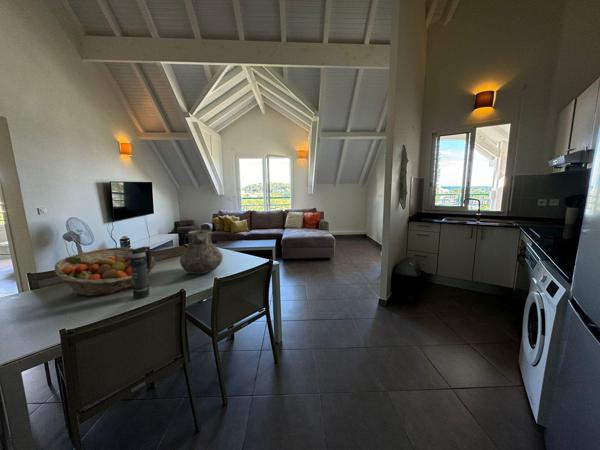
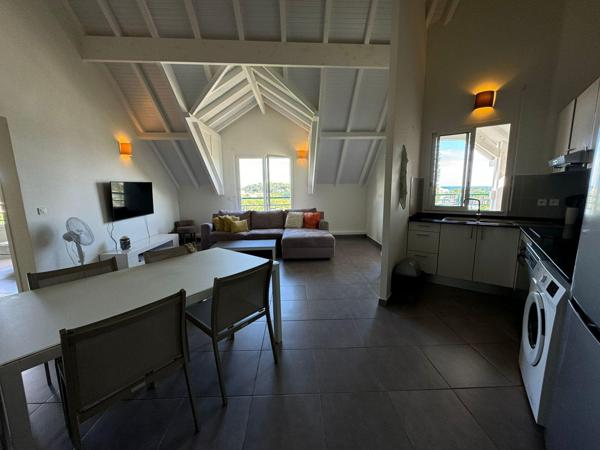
- smoke grenade (142, 271)
- vase (201, 251)
- fruit basket (110, 269)
